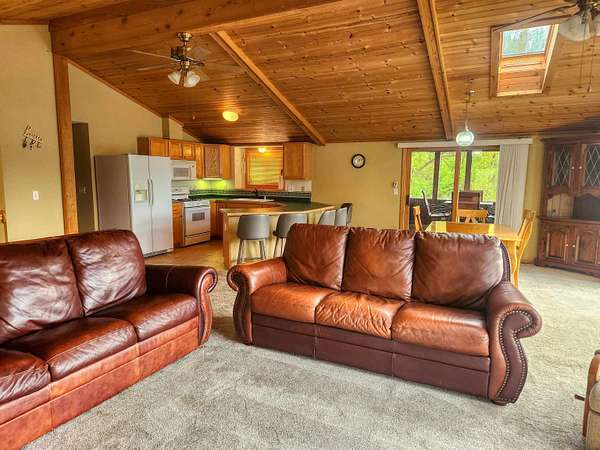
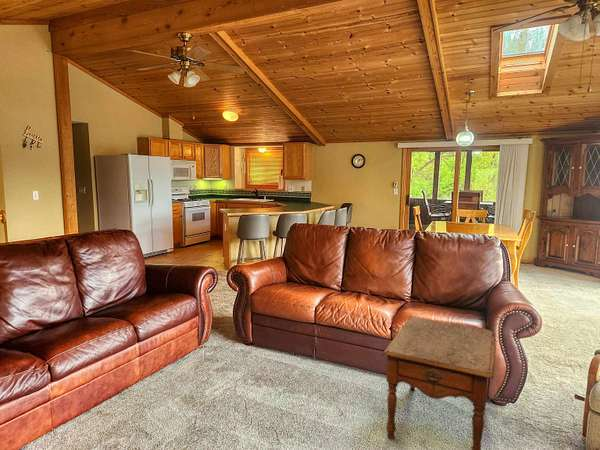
+ side table (441, 380)
